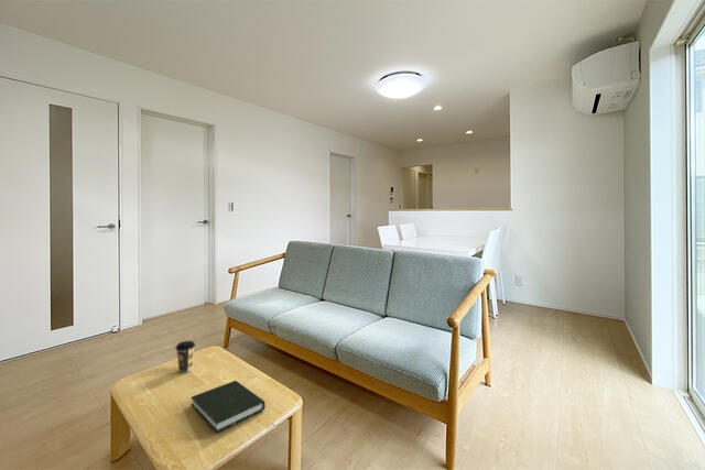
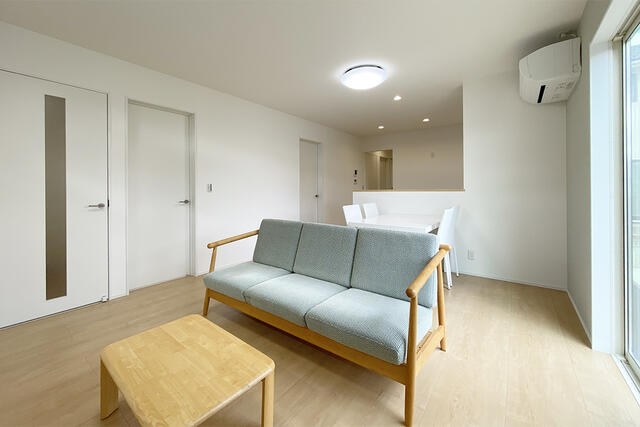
- book (227, 403)
- coffee cup (185, 357)
